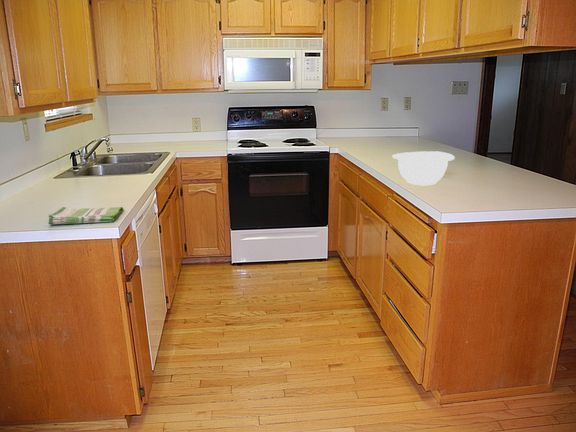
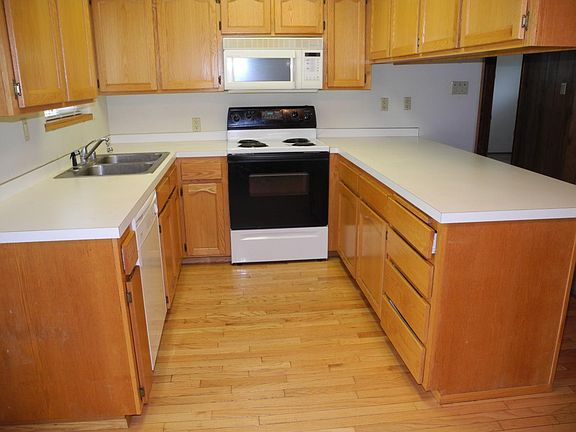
- mixing bowl (422, 168)
- dish towel (86, 213)
